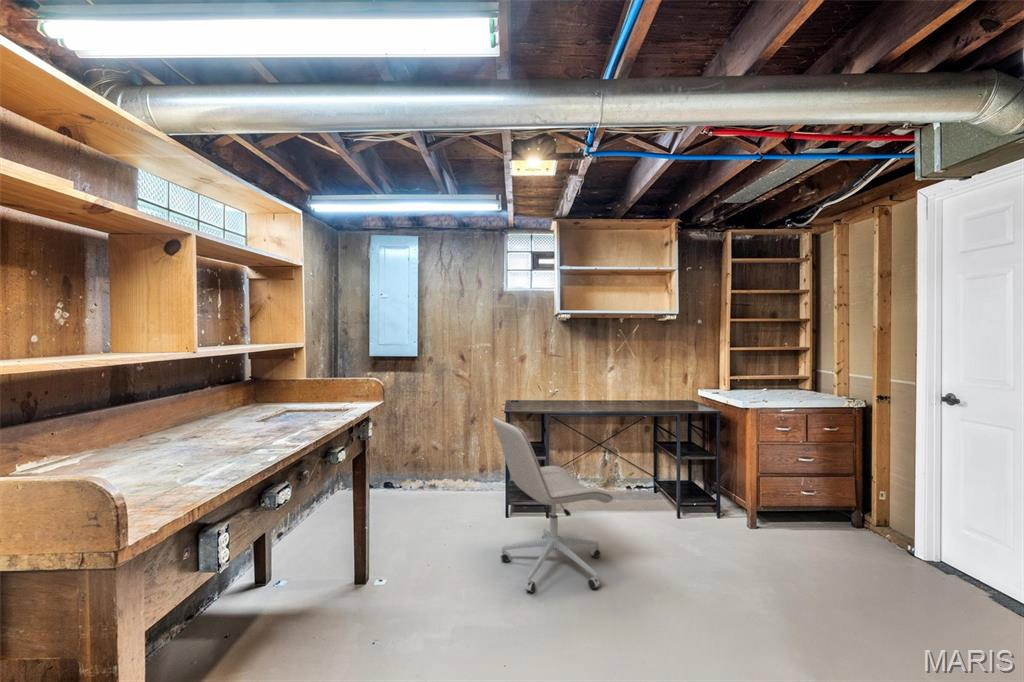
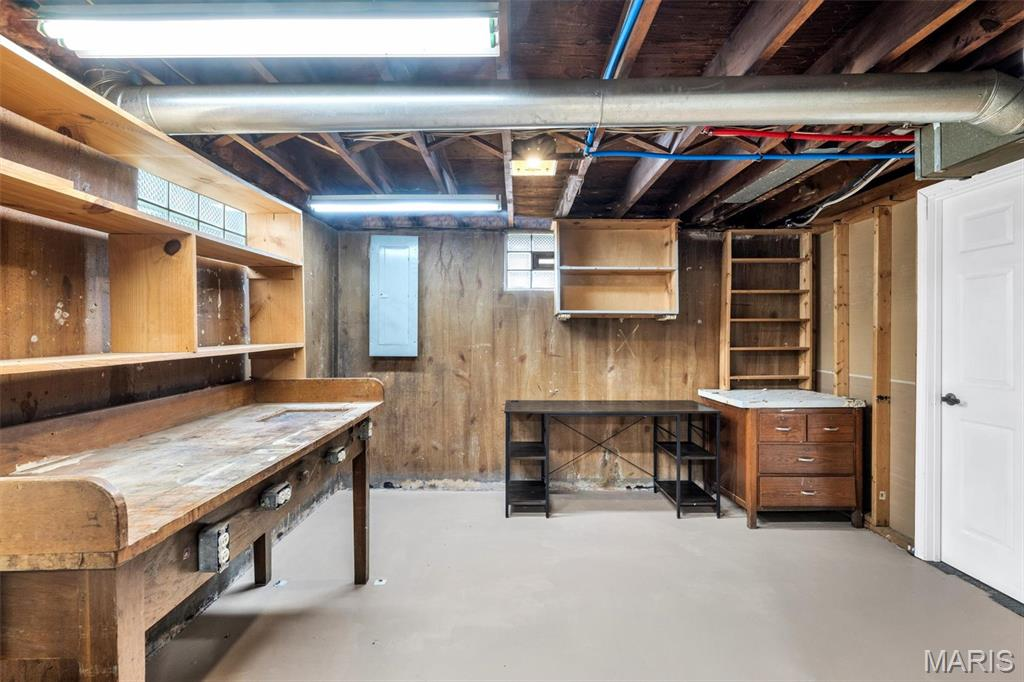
- office chair (552, 491)
